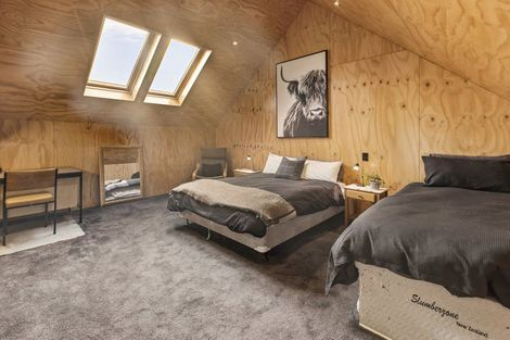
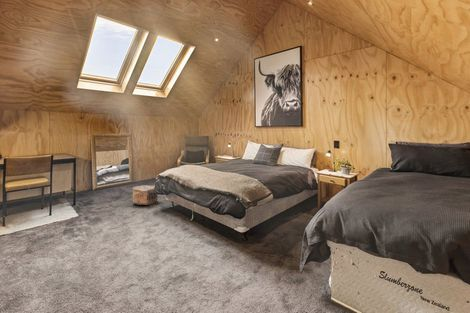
+ pouch (145, 194)
